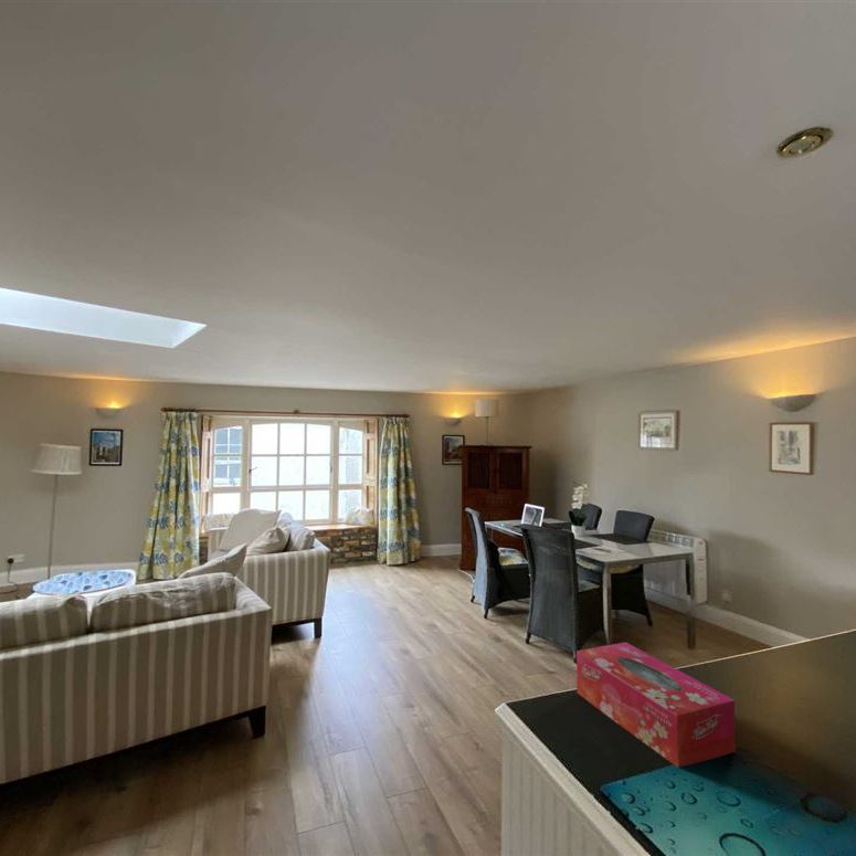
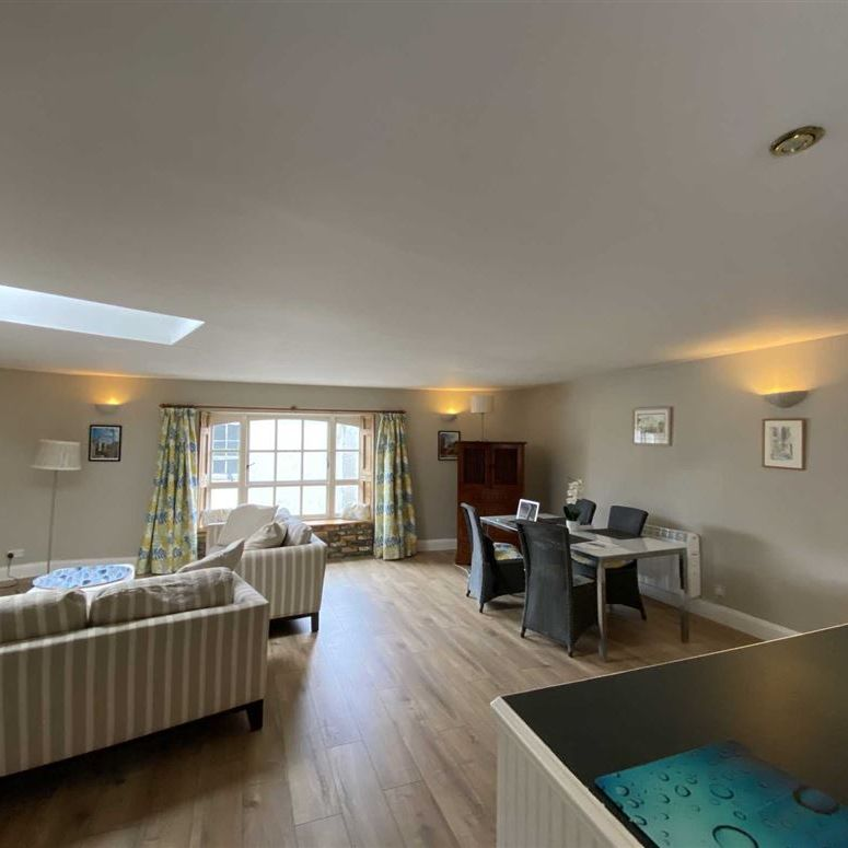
- tissue box (647, 696)
